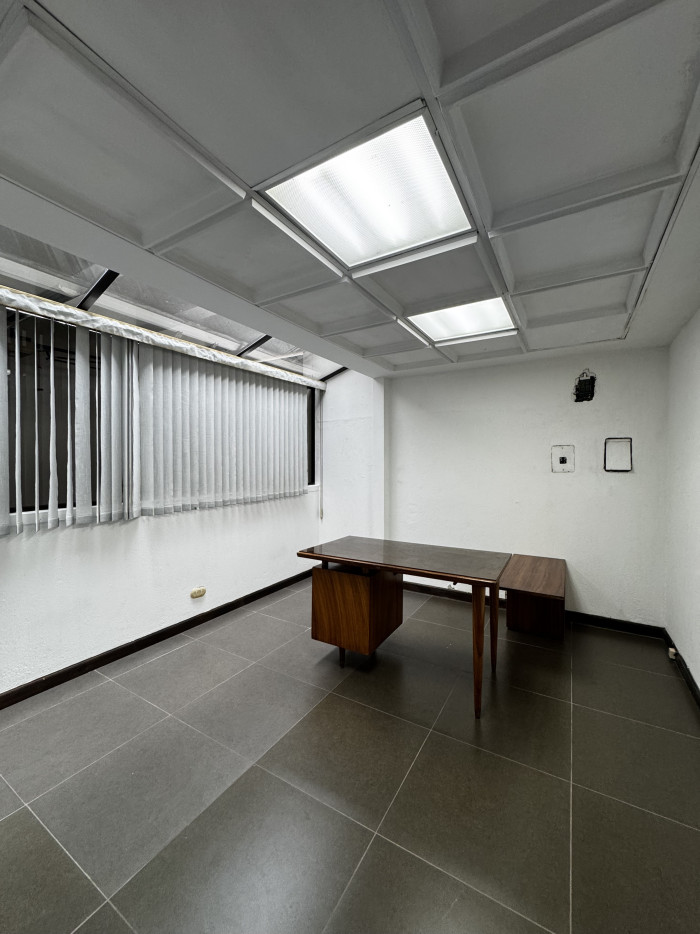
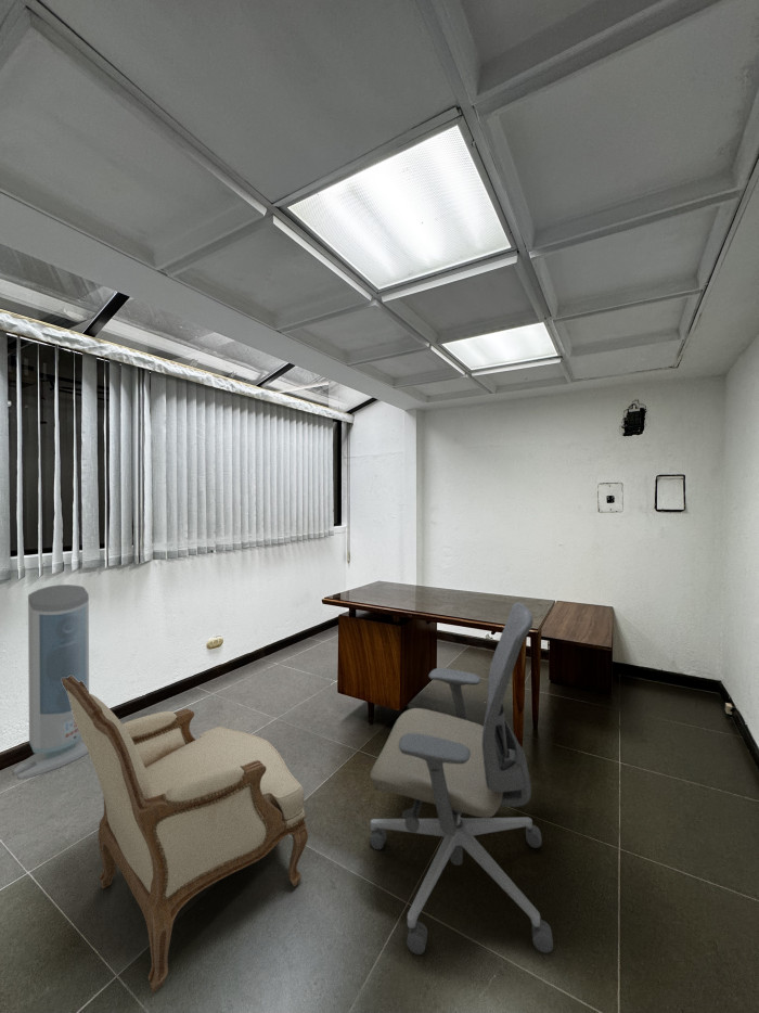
+ air purifier (60, 671)
+ office chair (451, 736)
+ armchair (190, 768)
